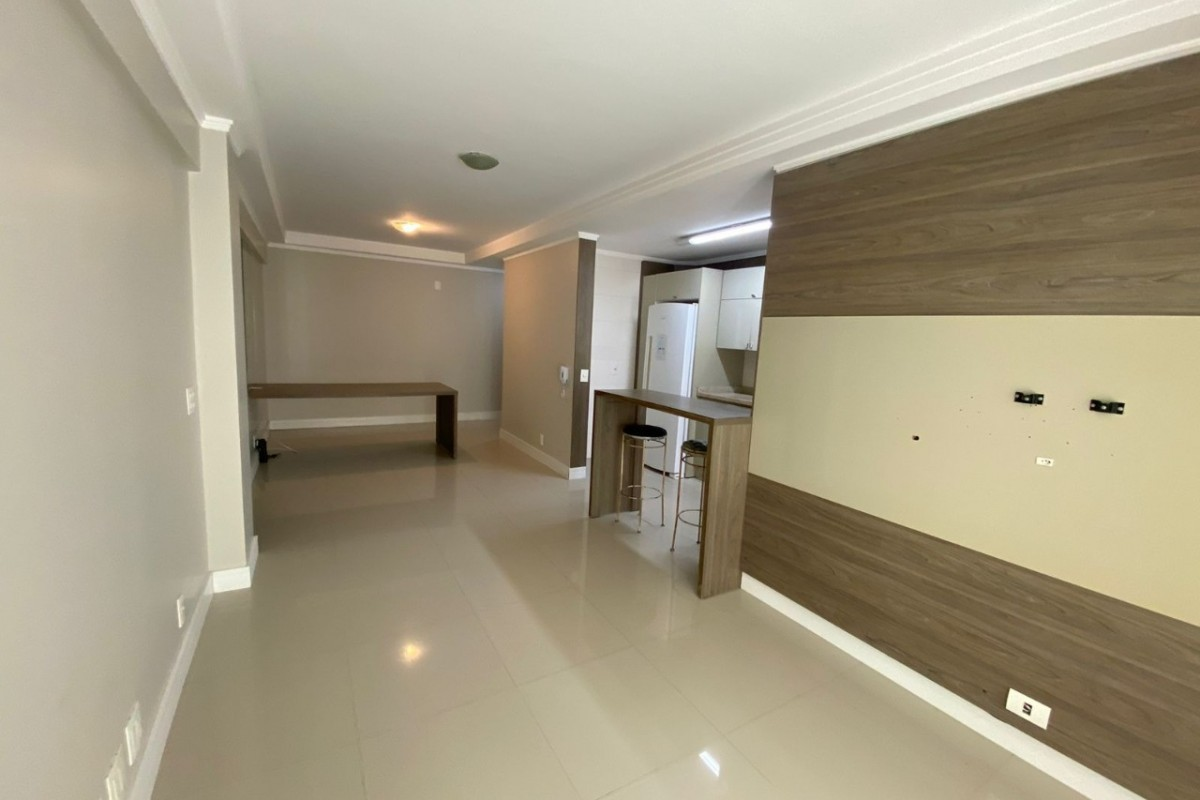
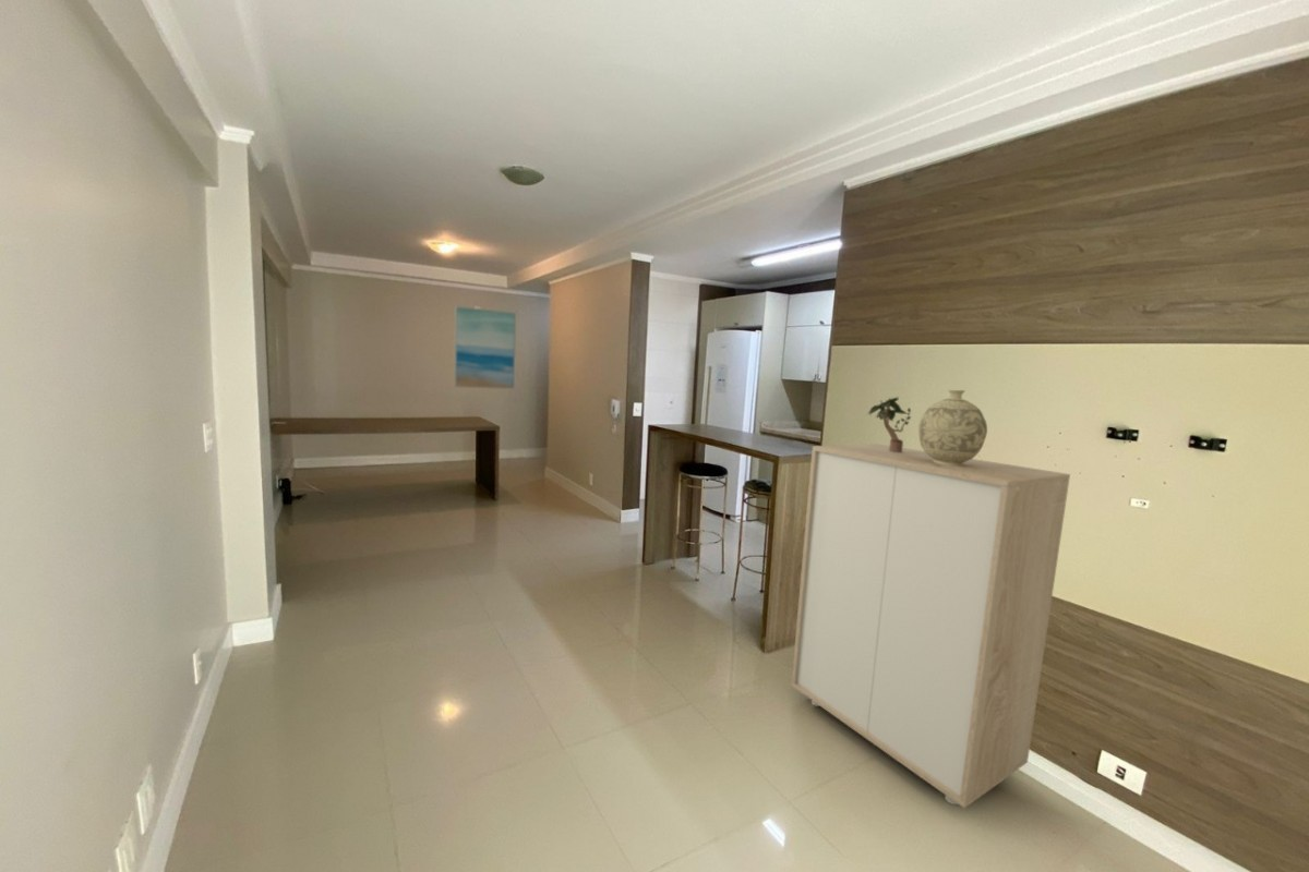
+ wall art (485, 349)
+ storage cabinet (913, 601)
+ decorative vase (951, 426)
+ potted plant (885, 422)
